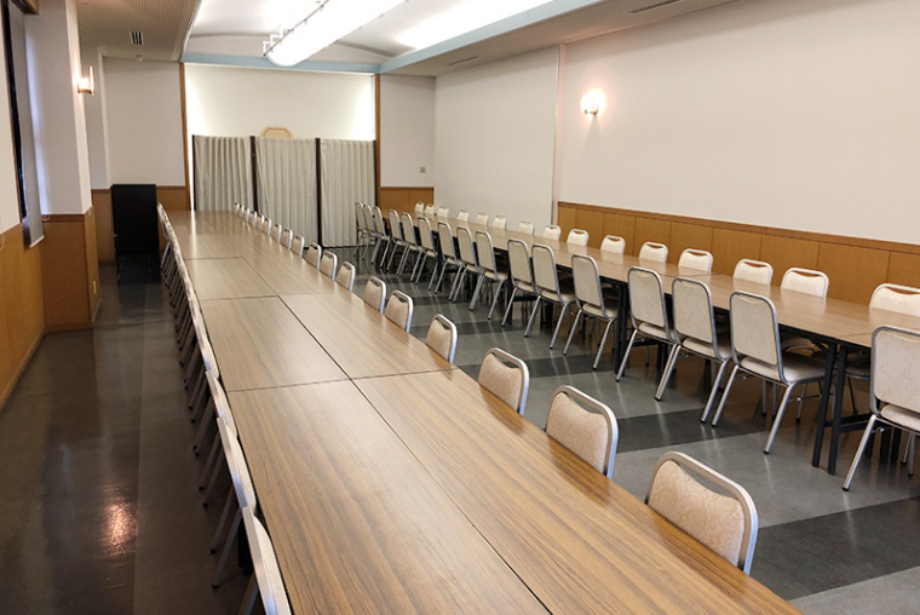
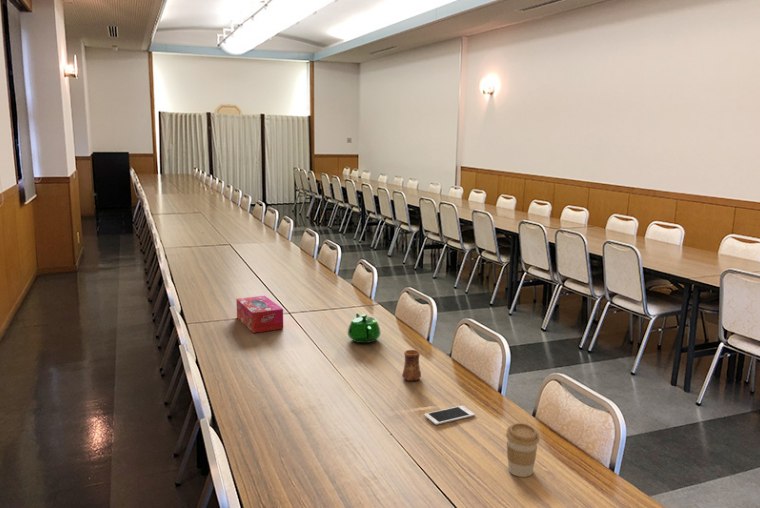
+ cup (411, 365)
+ coffee cup (521, 449)
+ cell phone (449, 414)
+ tissue box (259, 313)
+ teapot (363, 326)
